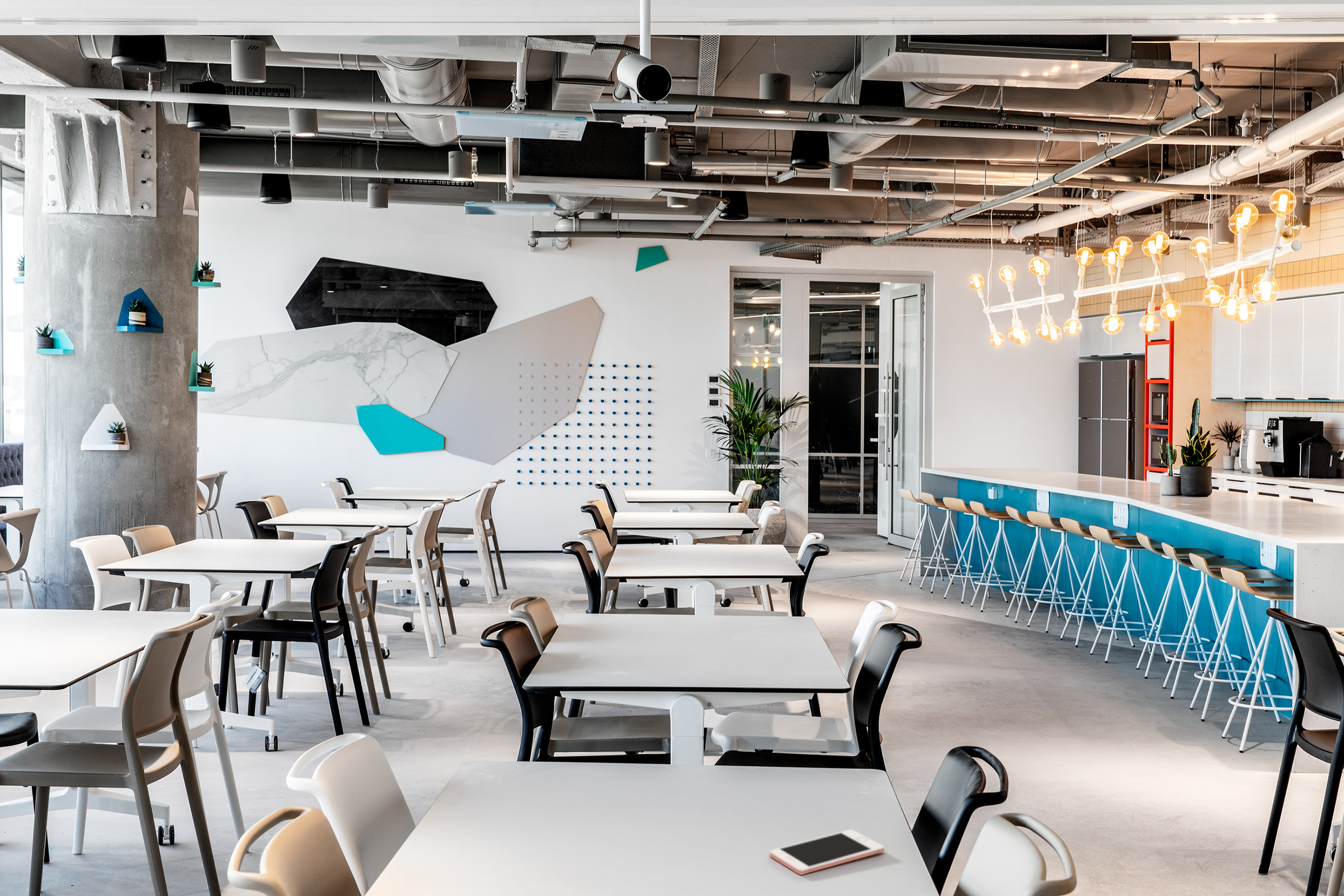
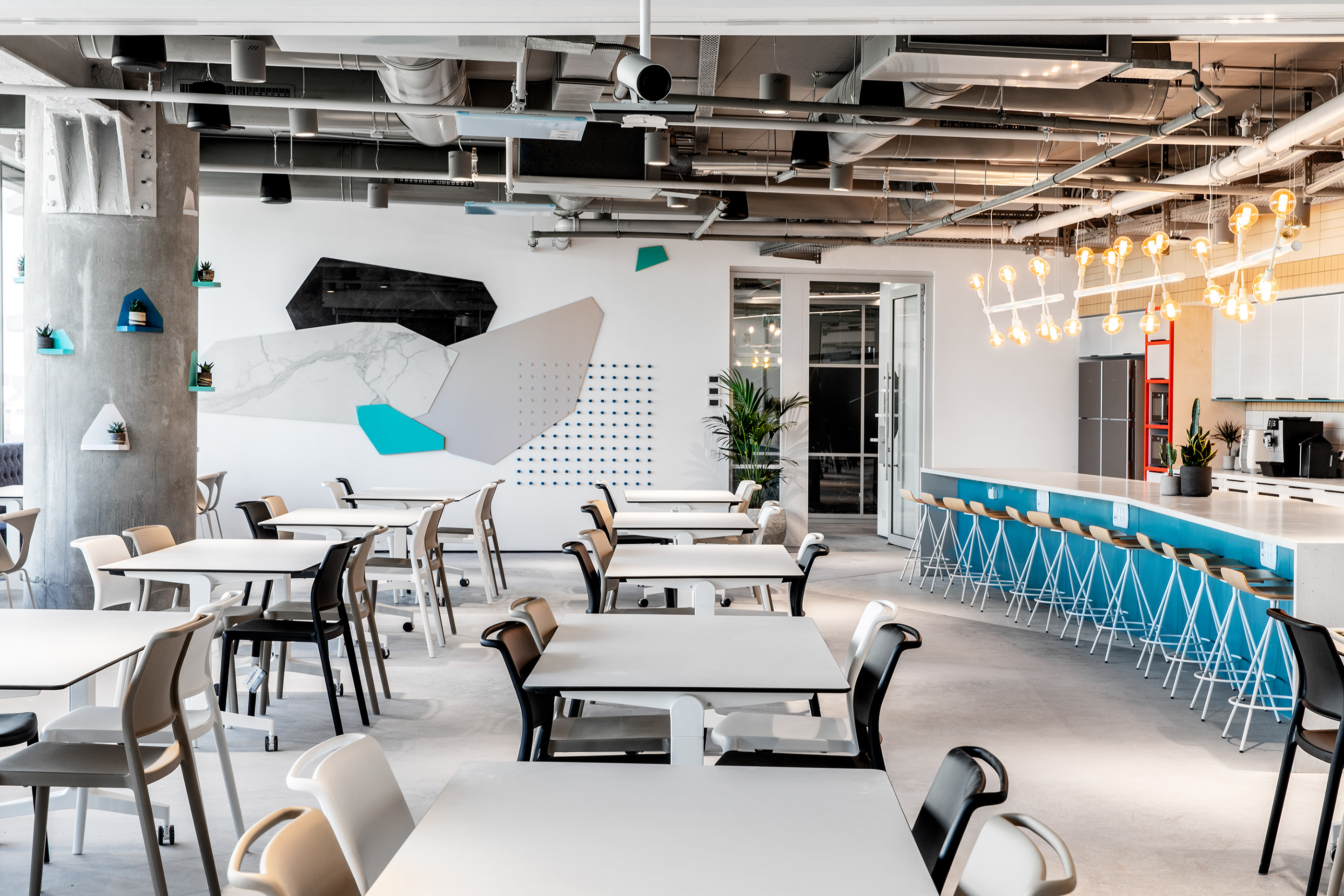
- cell phone (827, 851)
